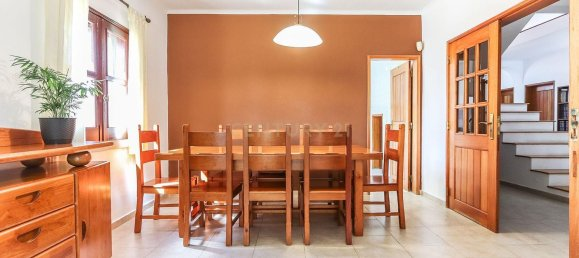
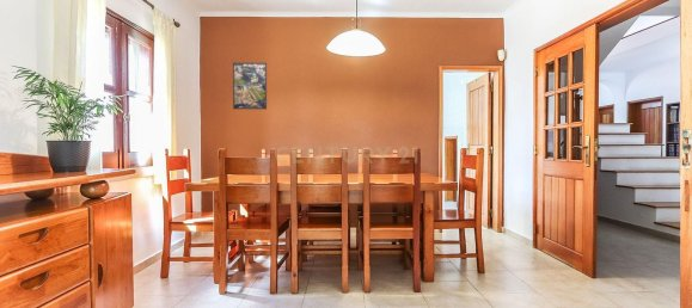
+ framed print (250, 86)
